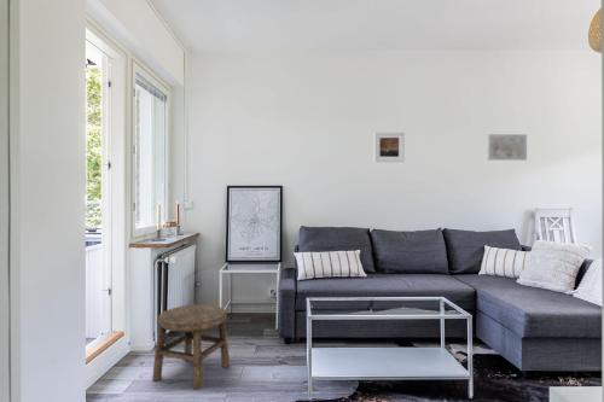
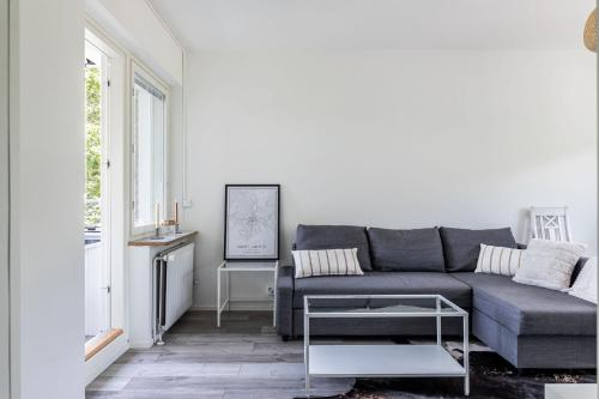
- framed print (389, 146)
- stool (193, 342)
- wall art (506, 147)
